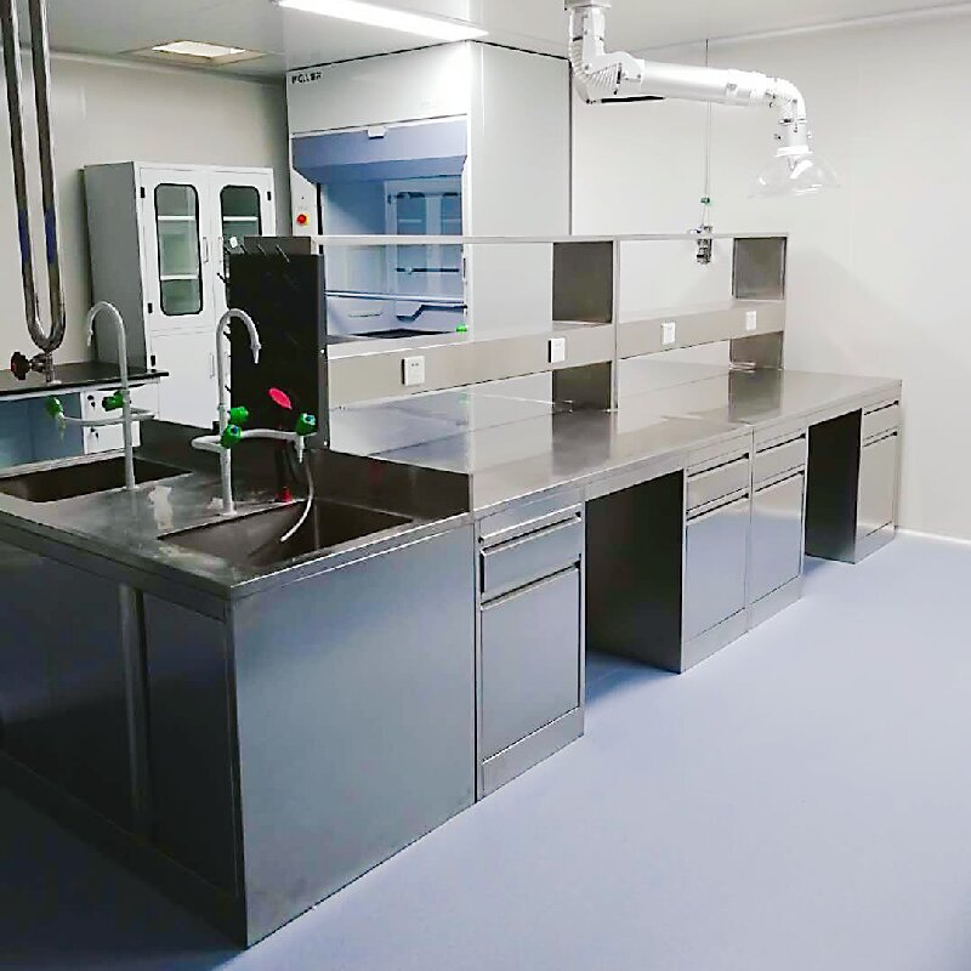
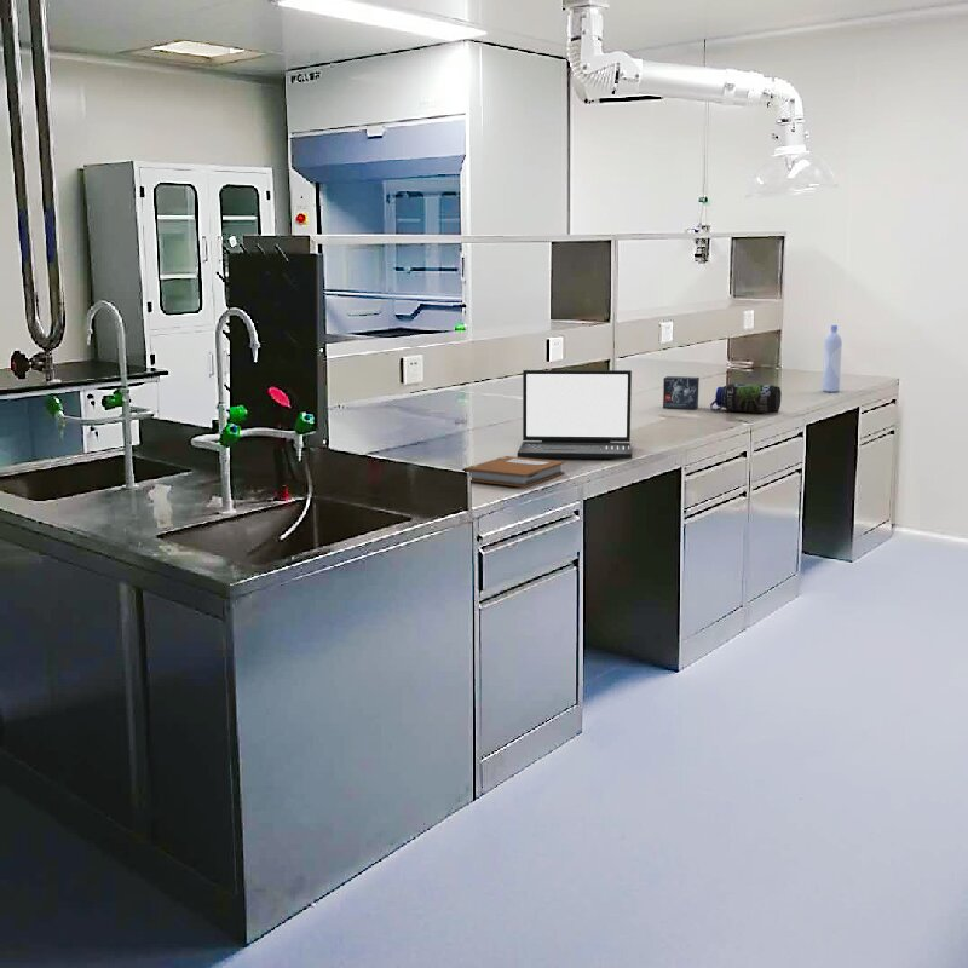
+ small box (680, 392)
+ water bottle (744, 397)
+ bottle (832, 358)
+ laptop (575, 413)
+ notebook (514, 469)
